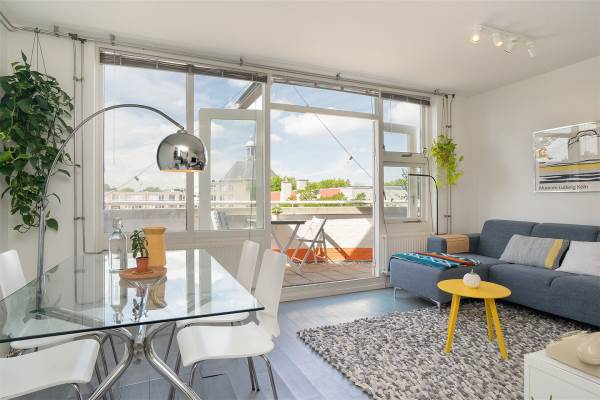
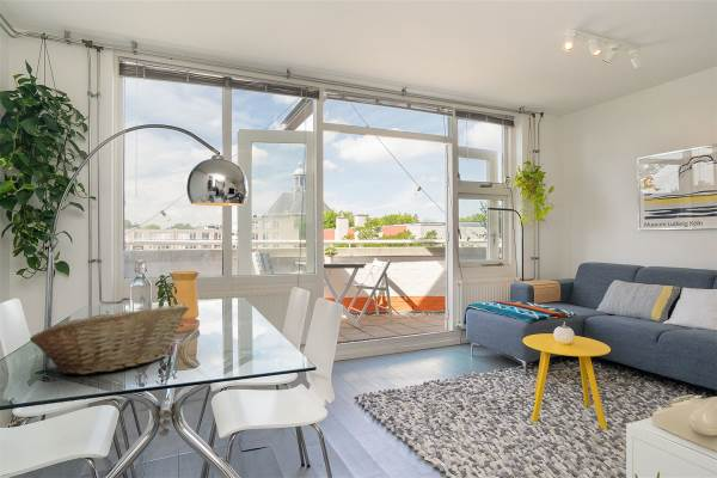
+ fruit basket (117, 333)
